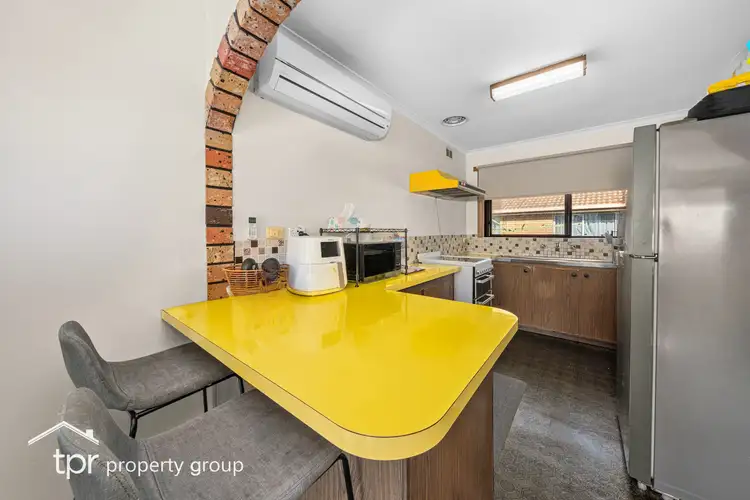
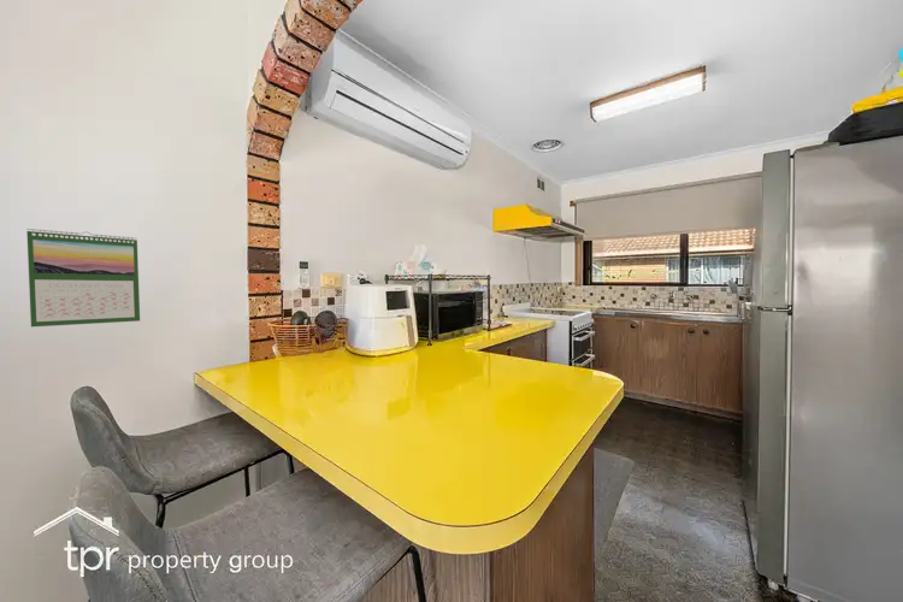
+ calendar (88, 277)
